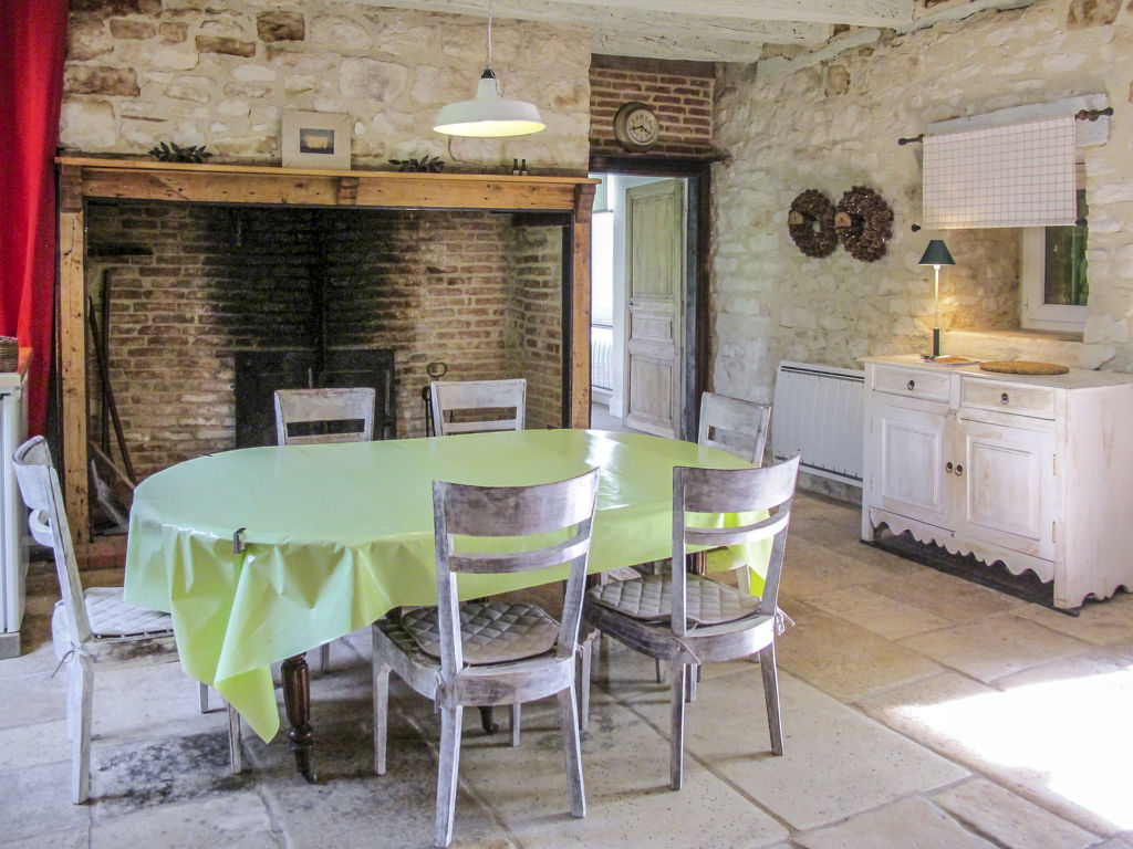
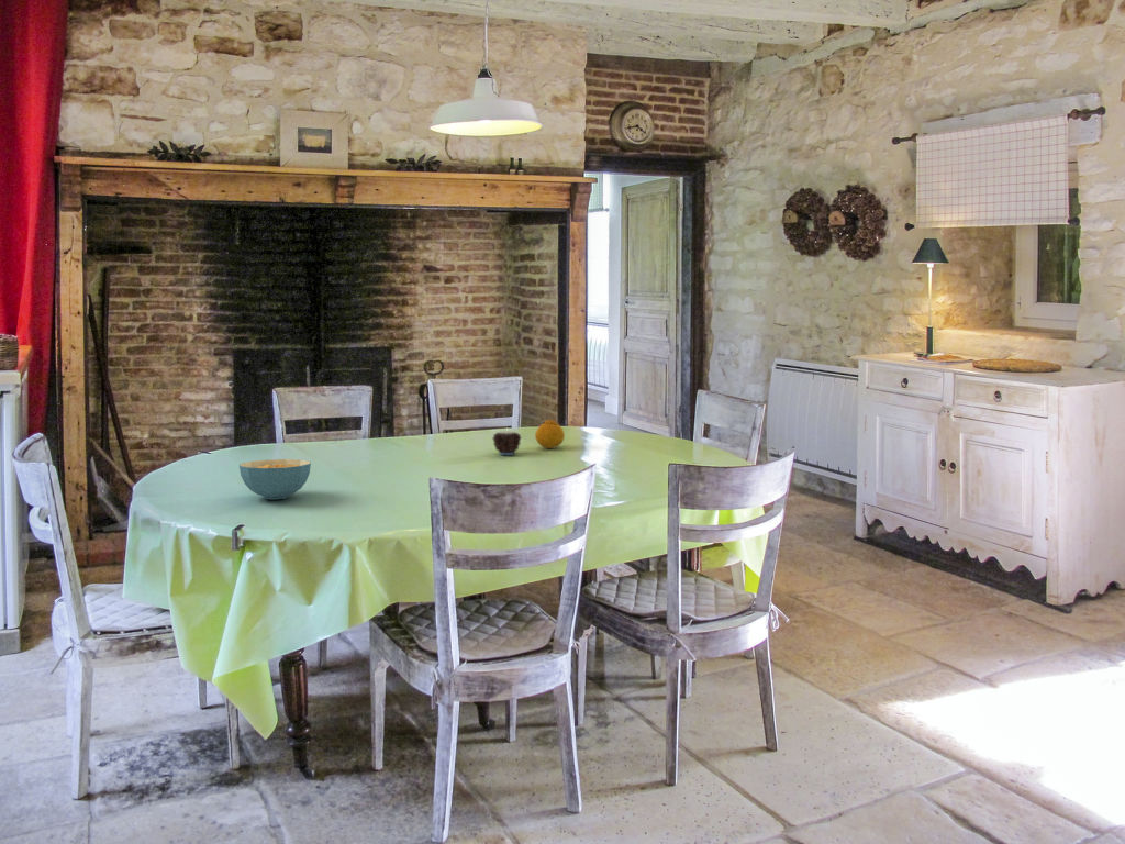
+ cereal bowl (276, 480)
+ fruit (549, 433)
+ candle (506, 441)
